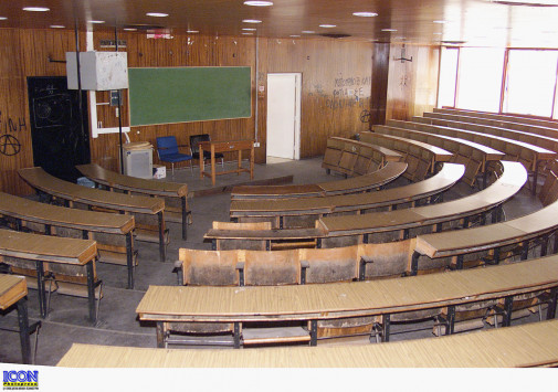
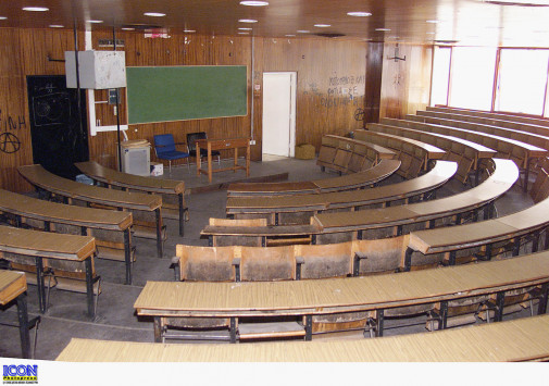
+ cardboard box (304, 150)
